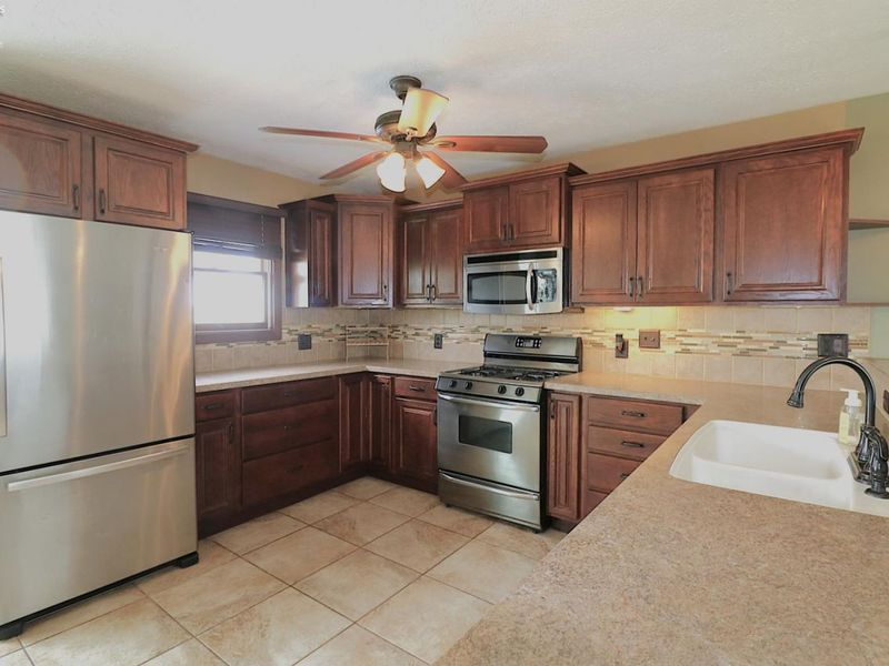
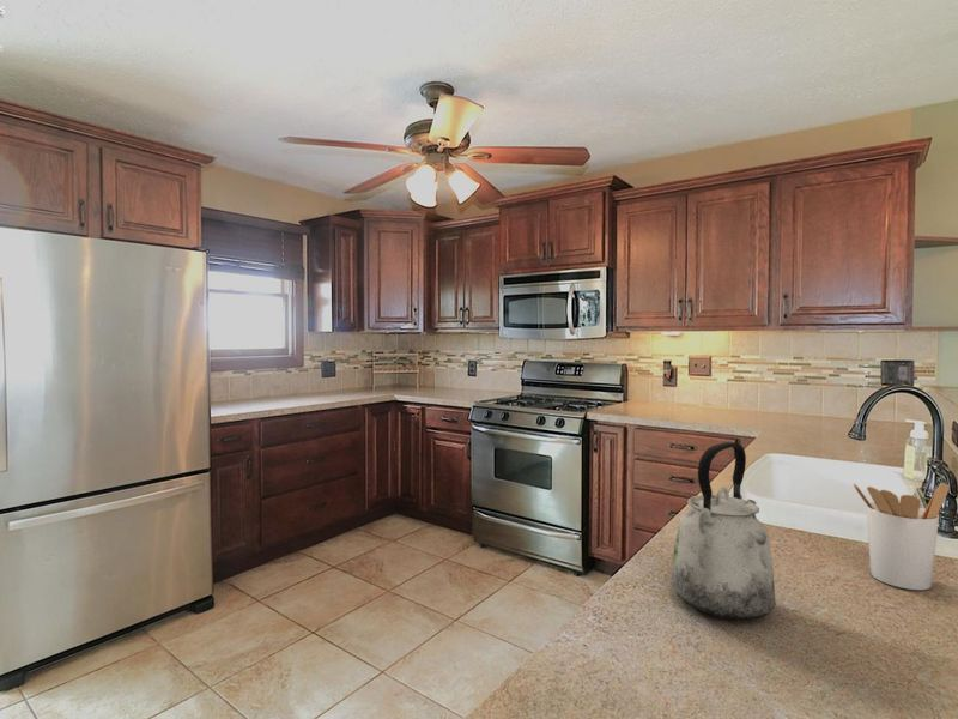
+ utensil holder (898, 531)
+ kettle (729, 519)
